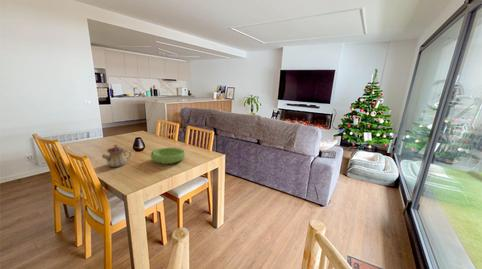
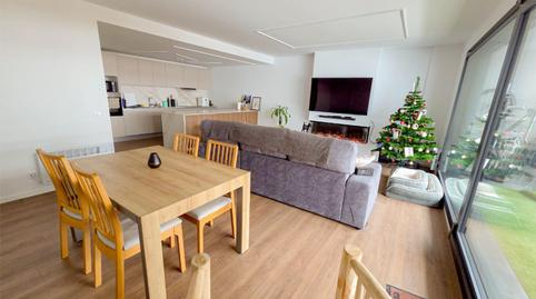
- teapot (117, 154)
- bowl (168, 156)
